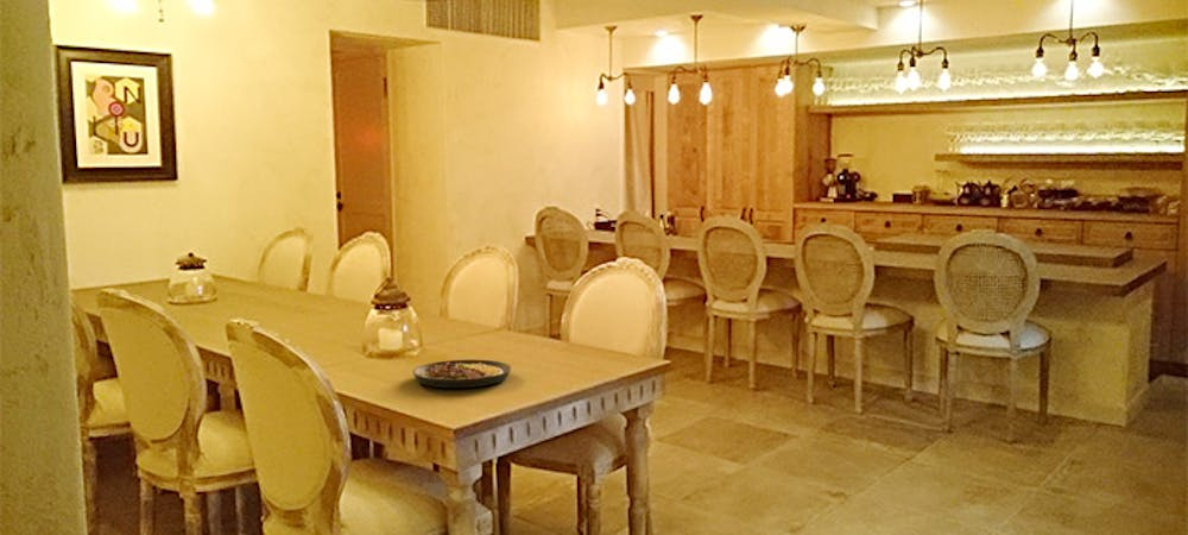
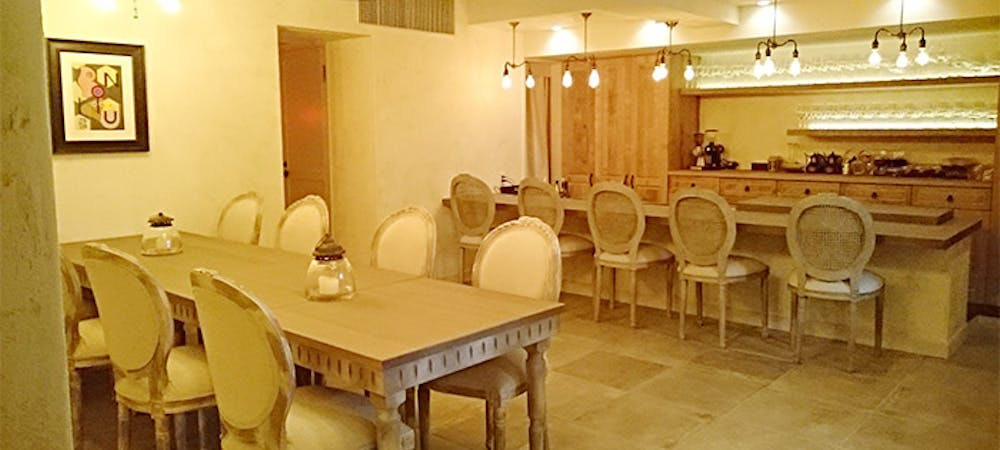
- plate (462, 371)
